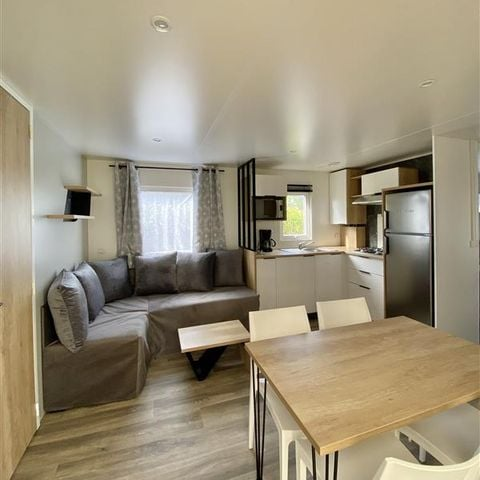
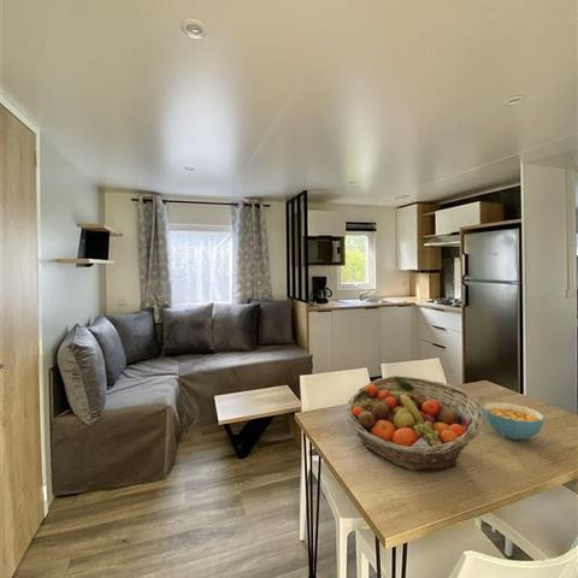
+ fruit basket (408, 417)
+ cereal bowl (512, 423)
